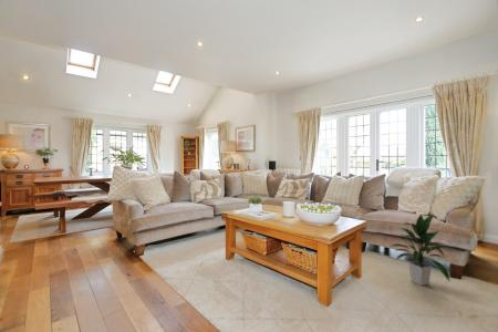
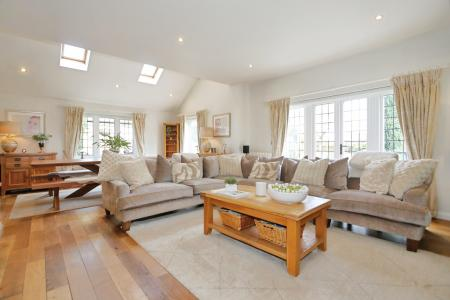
- indoor plant (421, 249)
